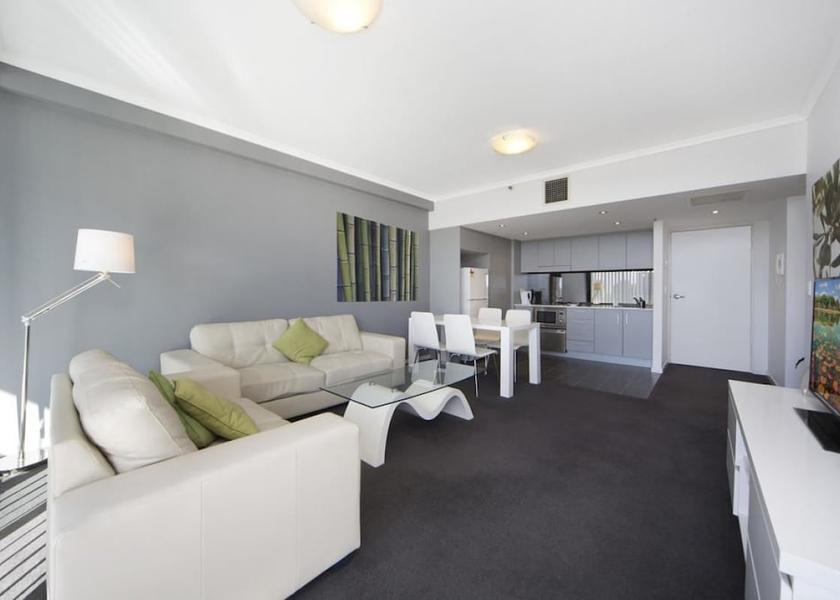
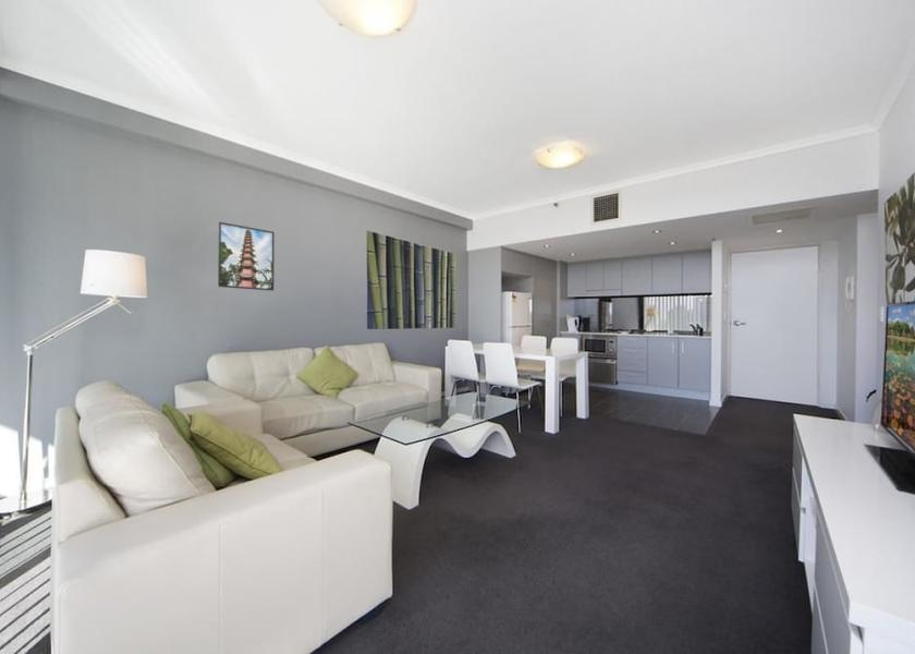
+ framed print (247, 257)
